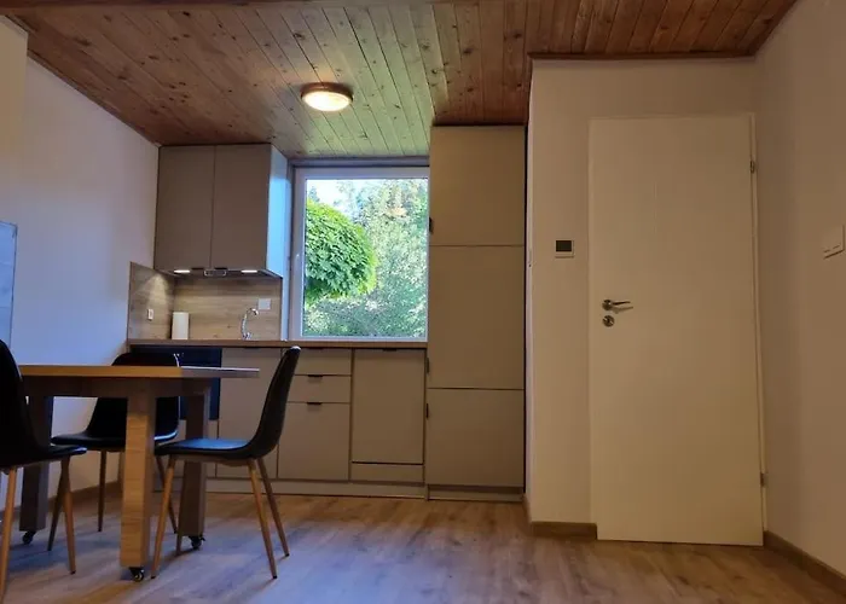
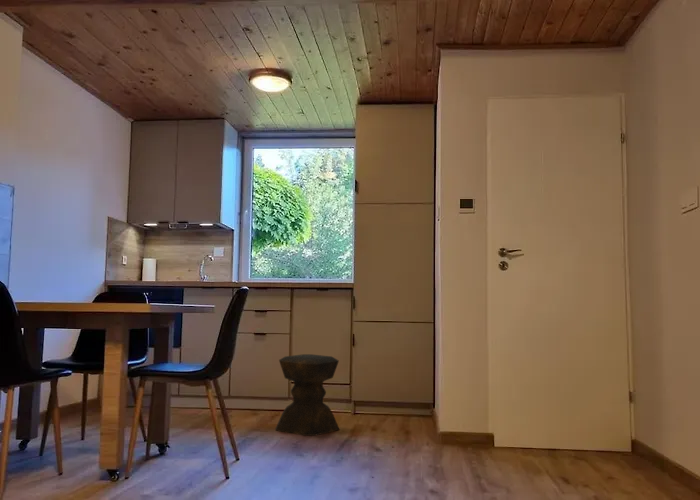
+ stool (308, 392)
